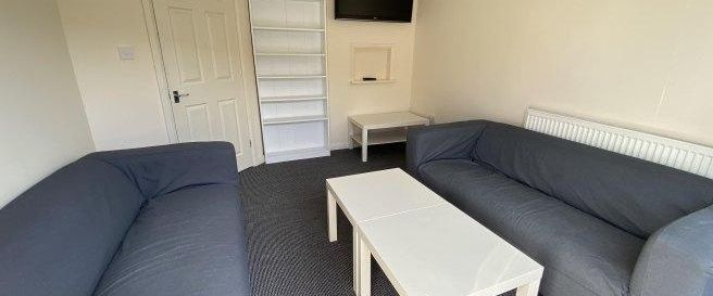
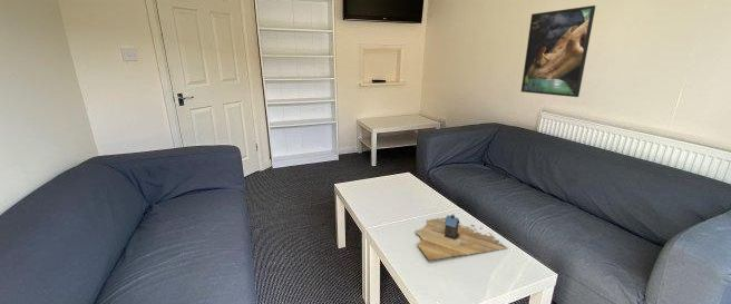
+ toy house (451, 225)
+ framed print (554, 53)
